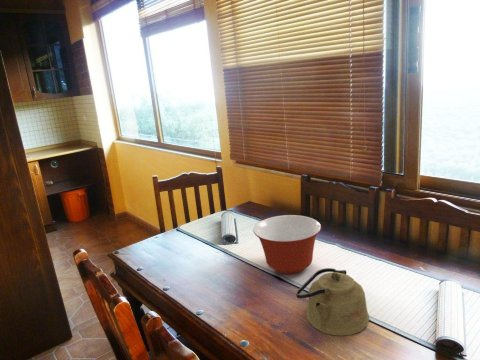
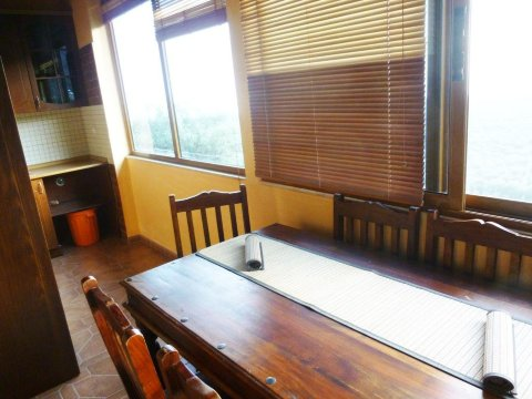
- kettle (332, 297)
- mixing bowl (288, 246)
